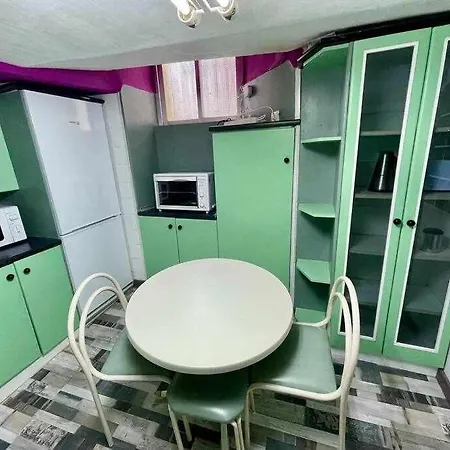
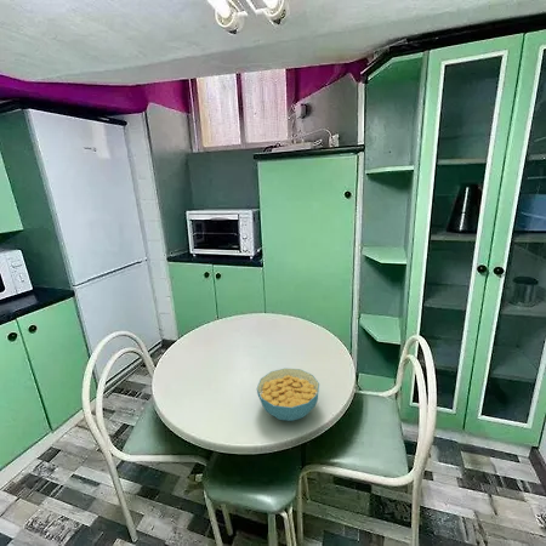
+ cereal bowl (288, 398)
